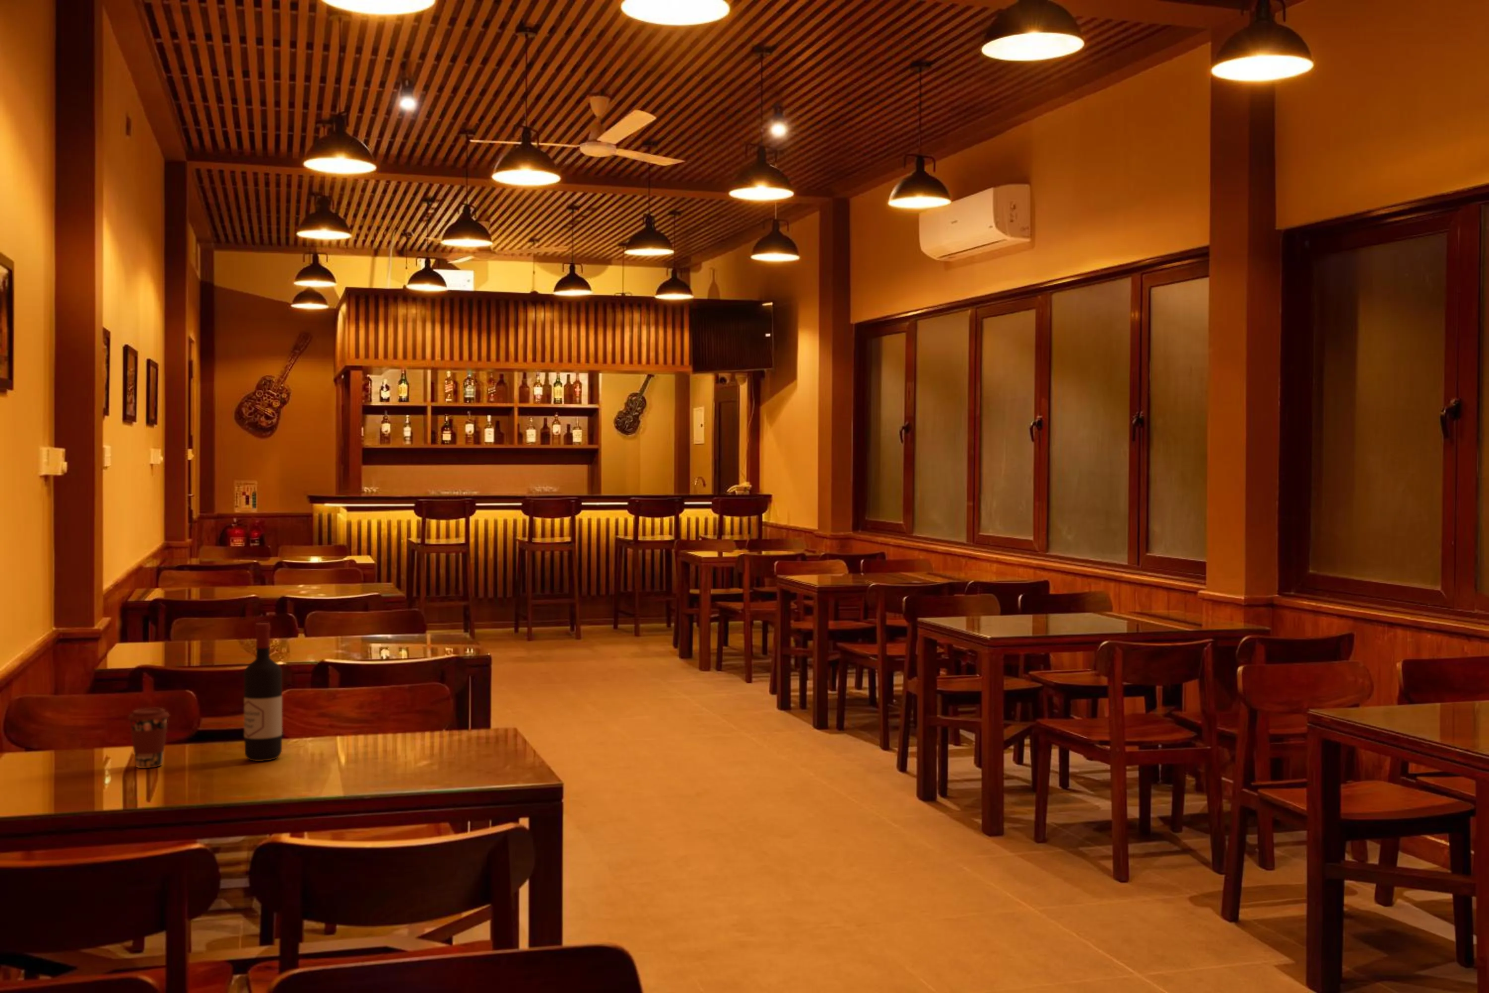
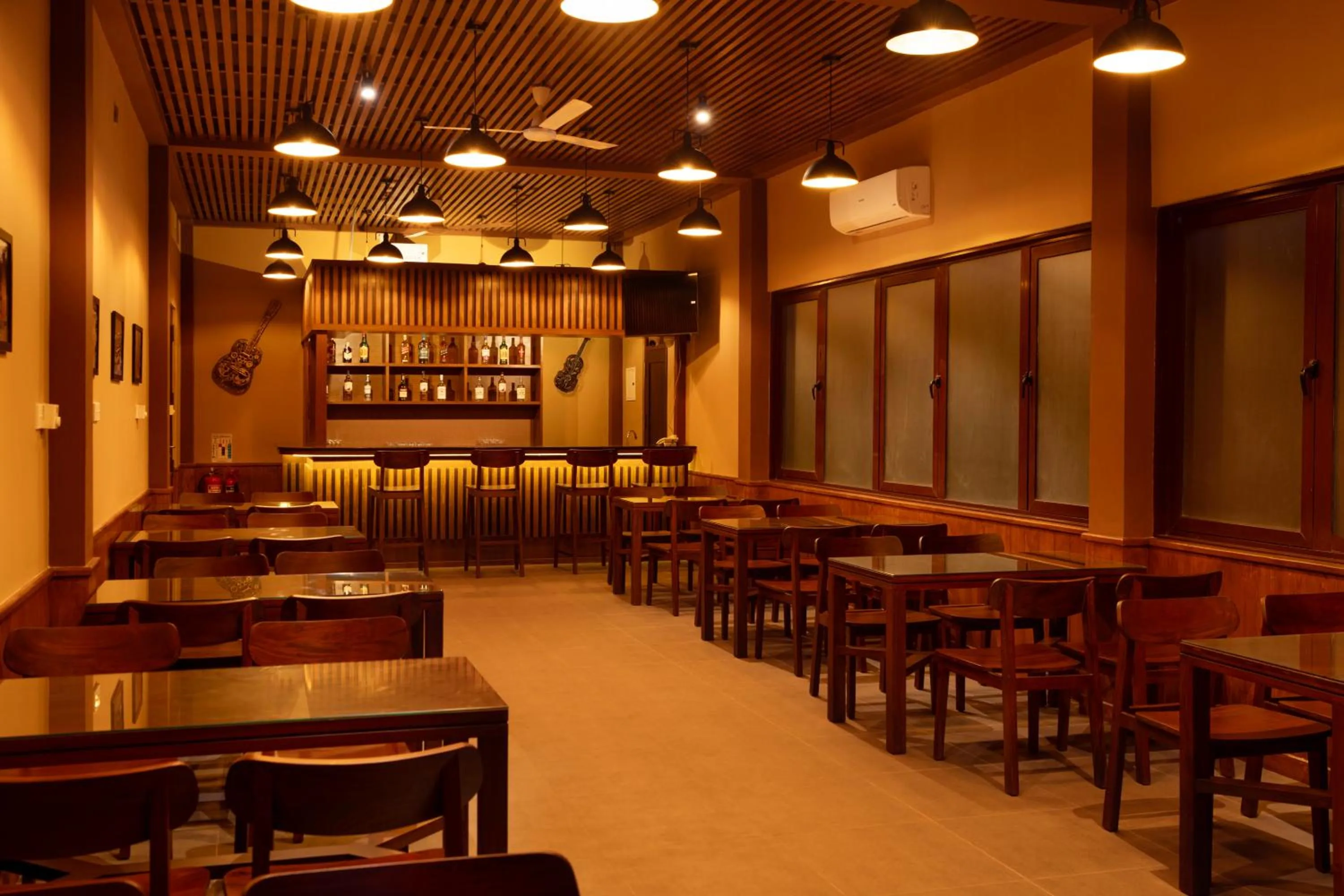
- wine bottle (263, 690)
- coffee cup (148, 738)
